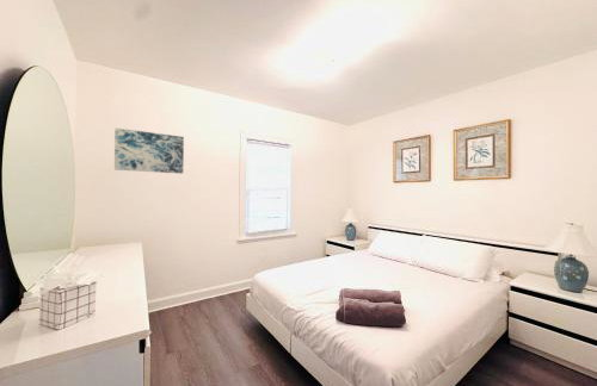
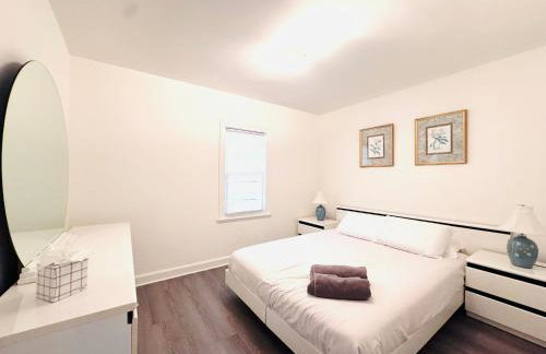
- wall art (150, 151)
